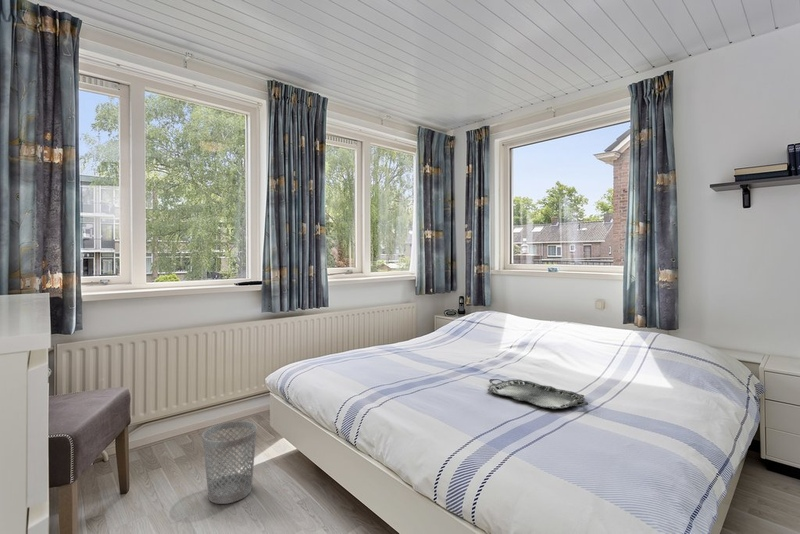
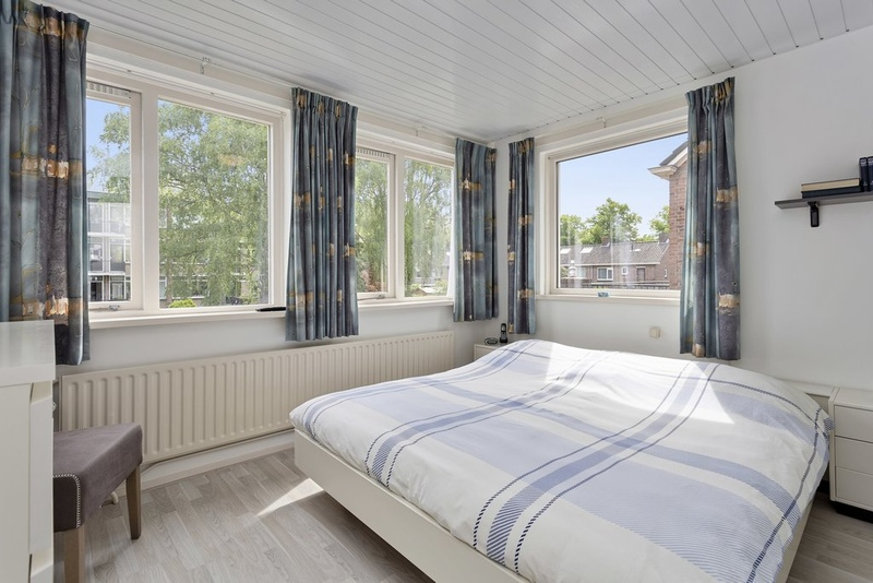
- serving tray (534, 392)
- wastebasket (230, 461)
